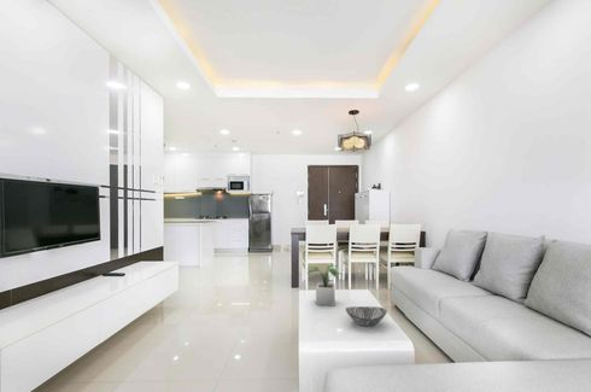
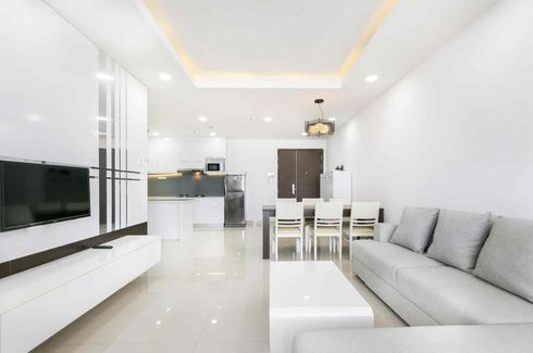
- decorative bowl (365, 316)
- potted plant (324, 283)
